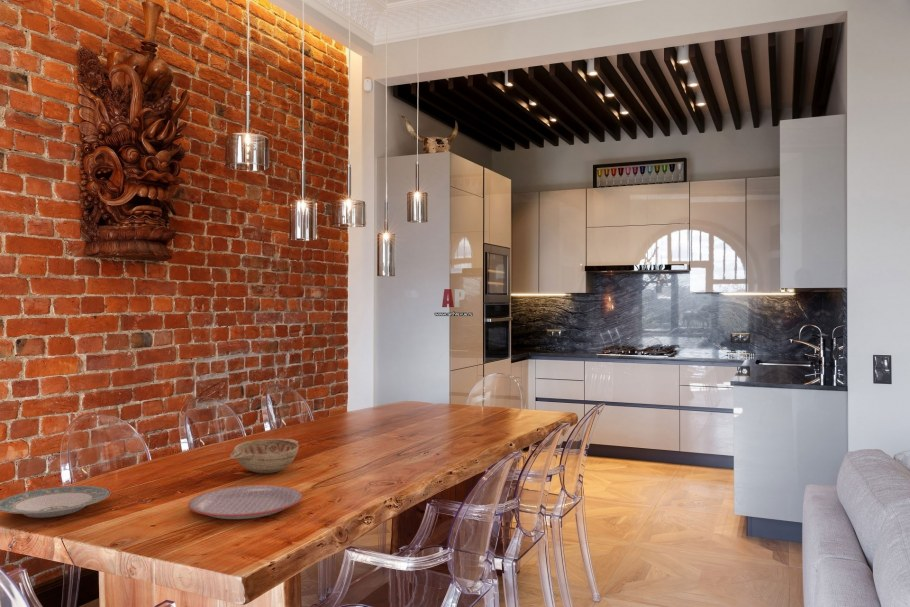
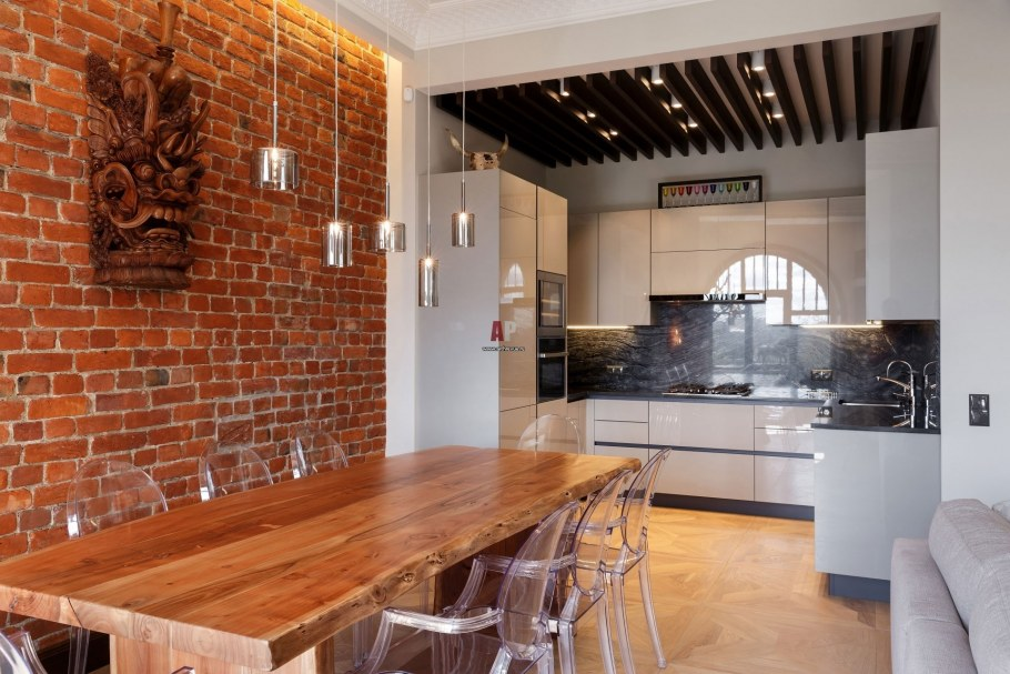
- decorative bowl (266, 457)
- plate (54, 504)
- plate (246, 503)
